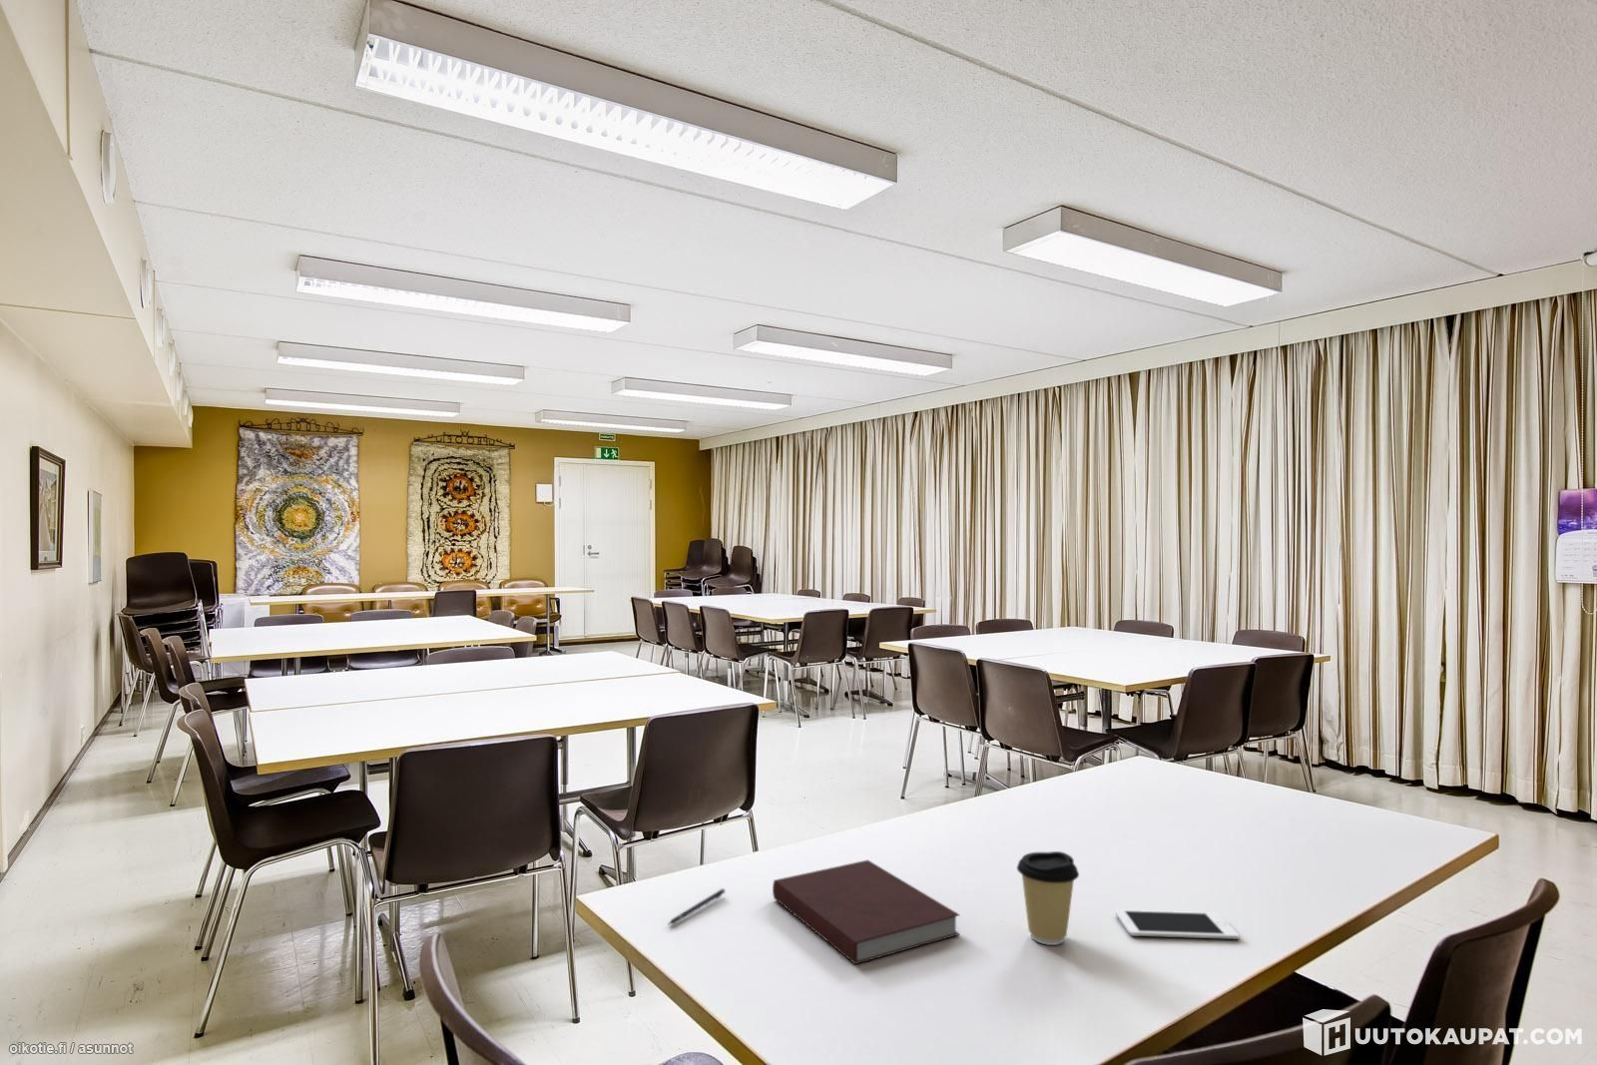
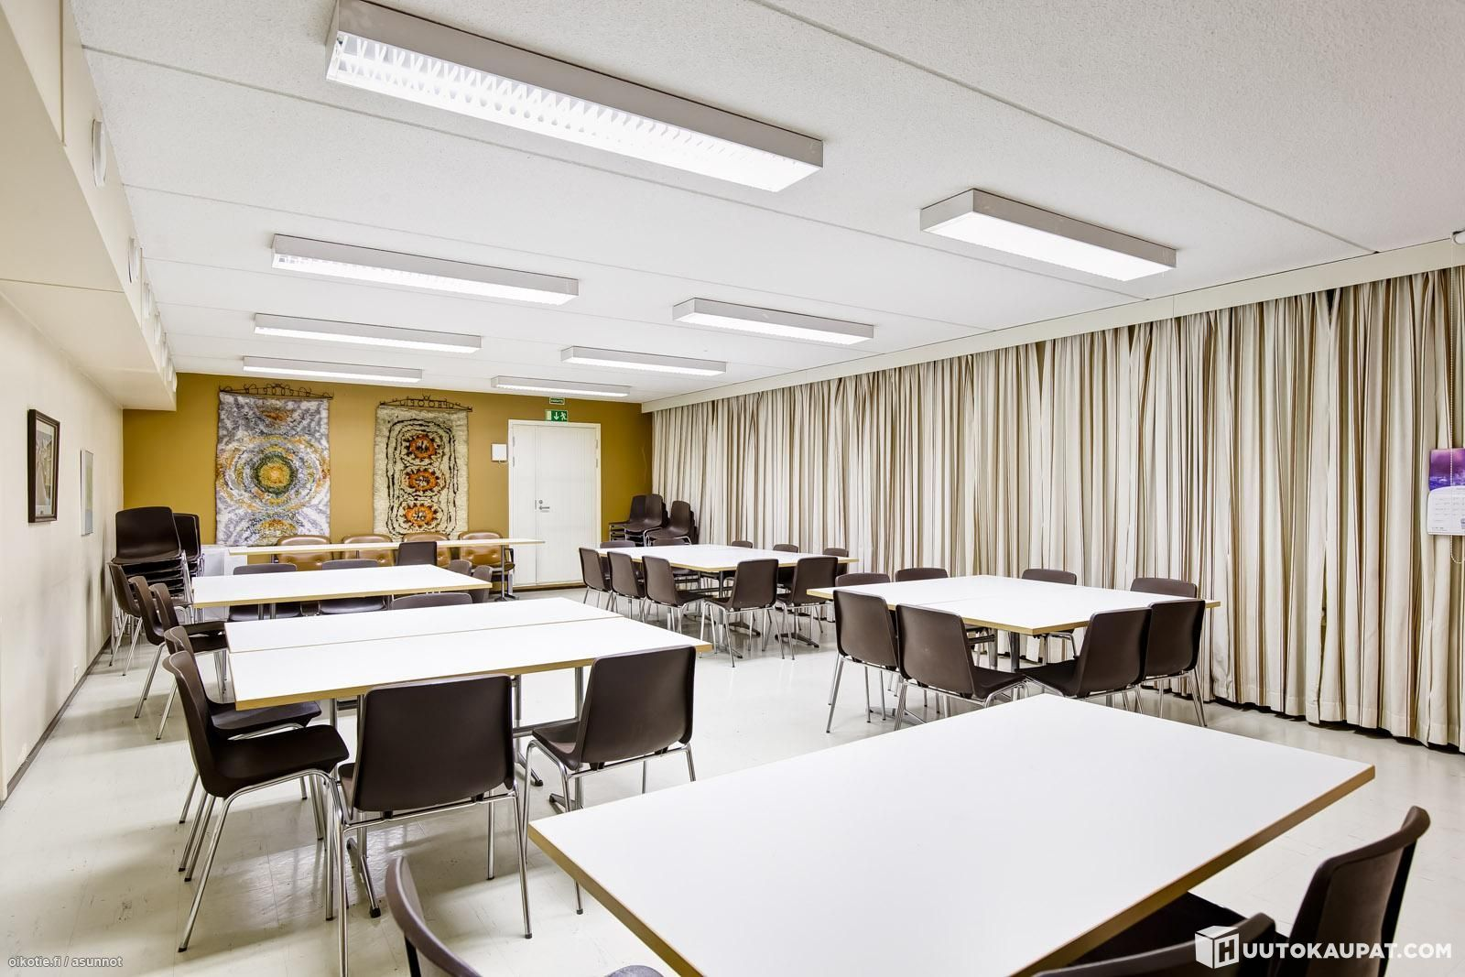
- cell phone (1175, 925)
- coffee cup (1047, 897)
- notebook (861, 906)
- pen (696, 906)
